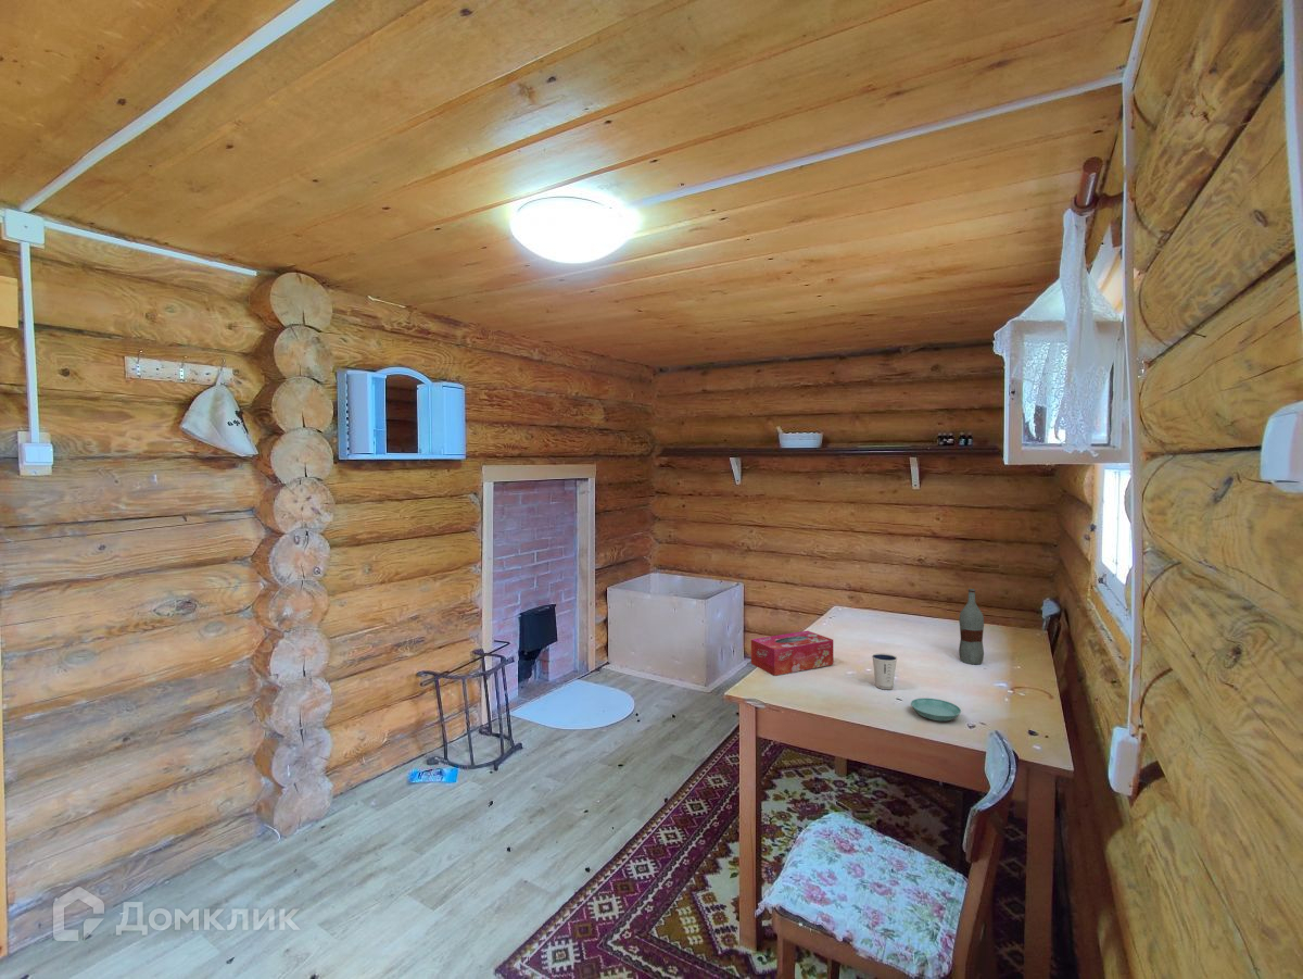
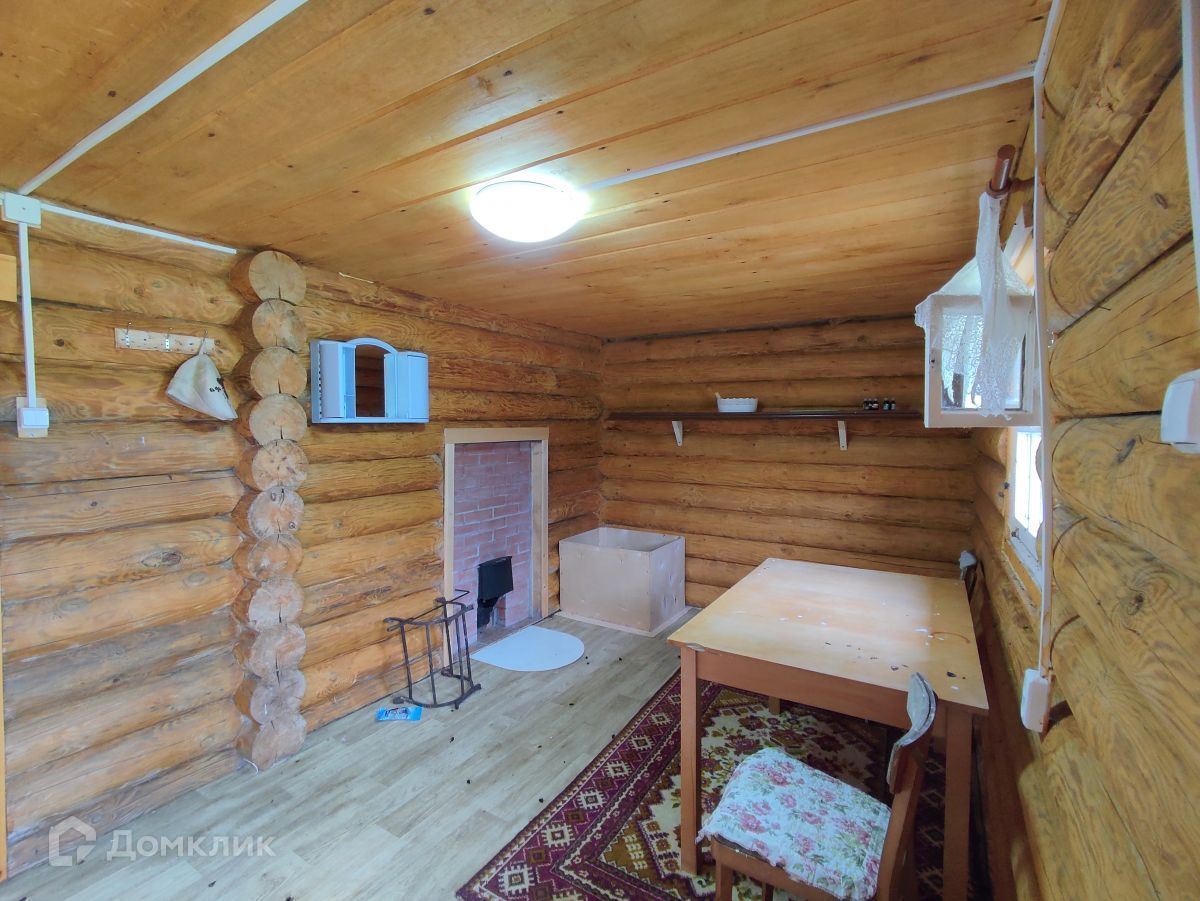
- tissue box (792, 652)
- bottle (971, 625)
- saucer (935, 710)
- dixie cup (884, 672)
